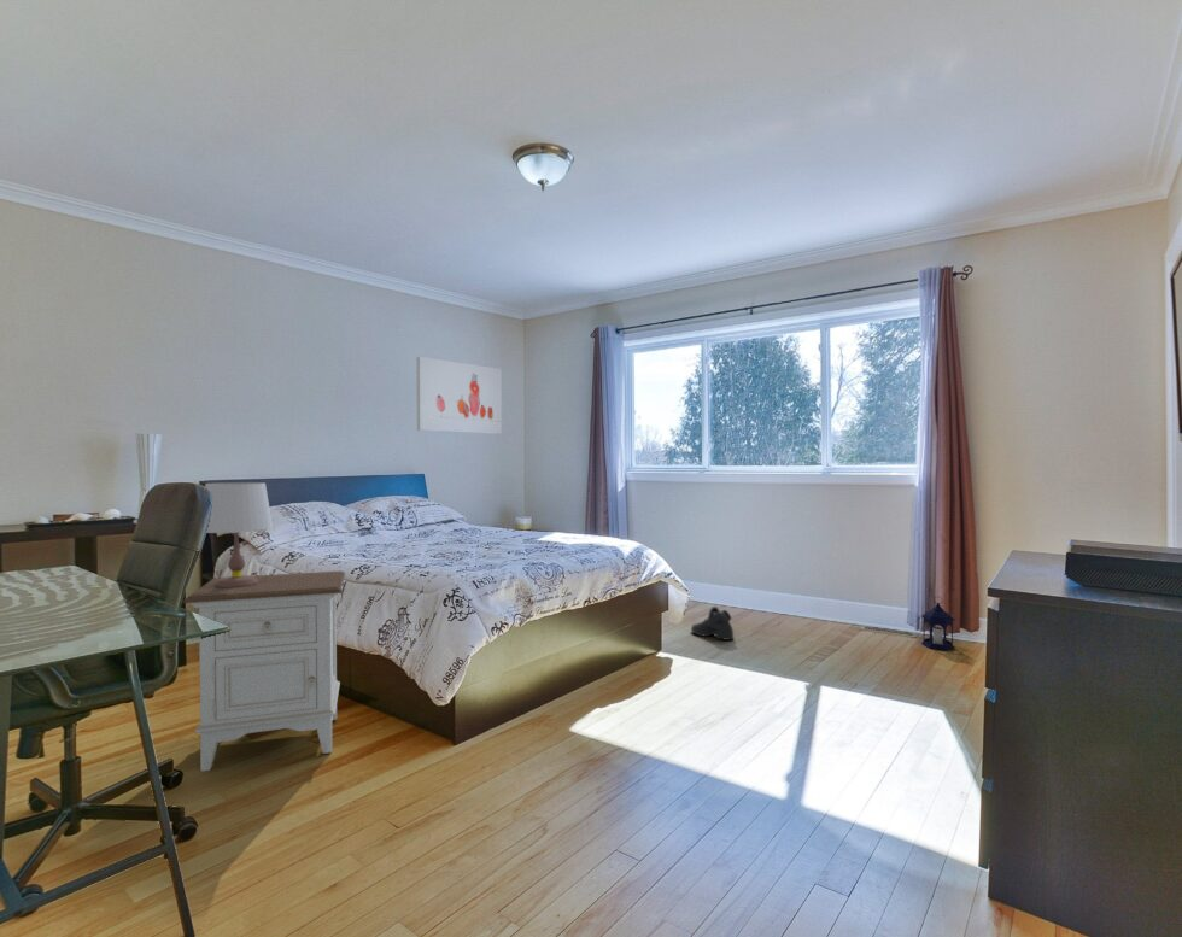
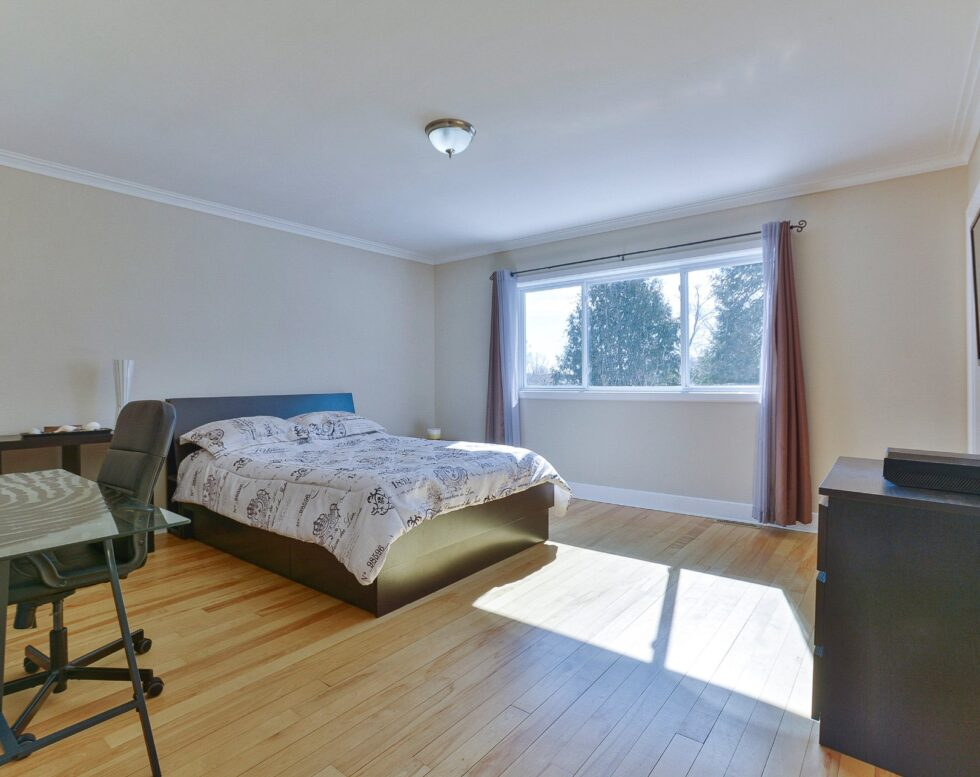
- lantern (937, 621)
- nightstand (273, 663)
- wall art (461, 397)
- table lamp (236, 533)
- shoe (712, 620)
